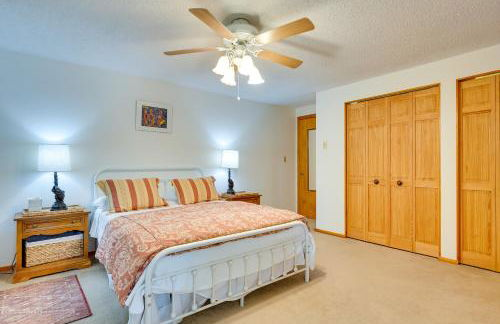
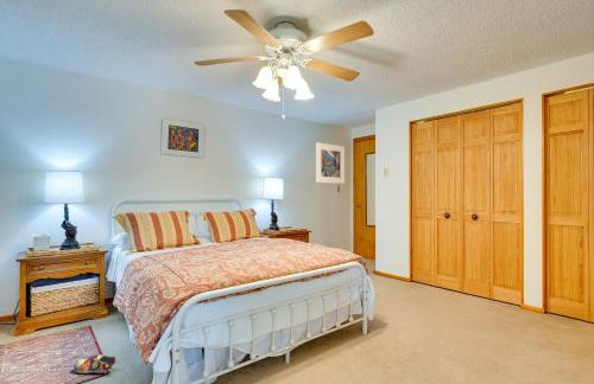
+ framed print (330, 164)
+ shoe (94, 363)
